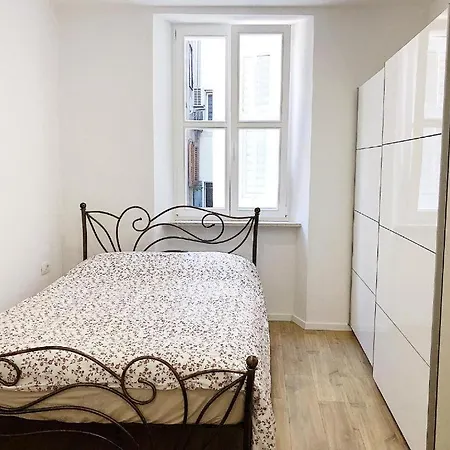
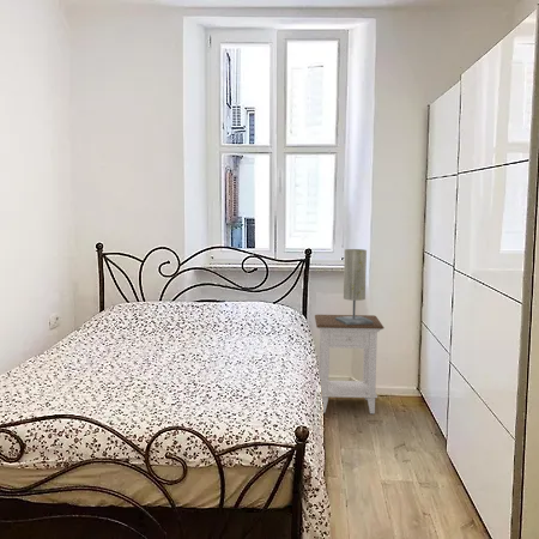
+ table lamp (355, 285)
+ nightstand (346, 347)
